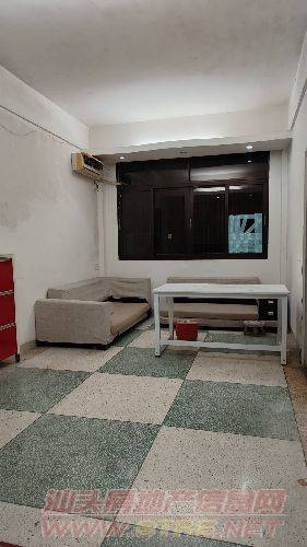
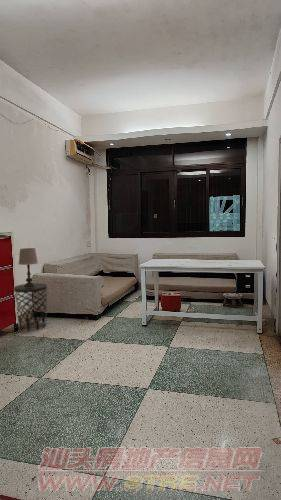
+ table lamp (28, 267)
+ side table (31, 306)
